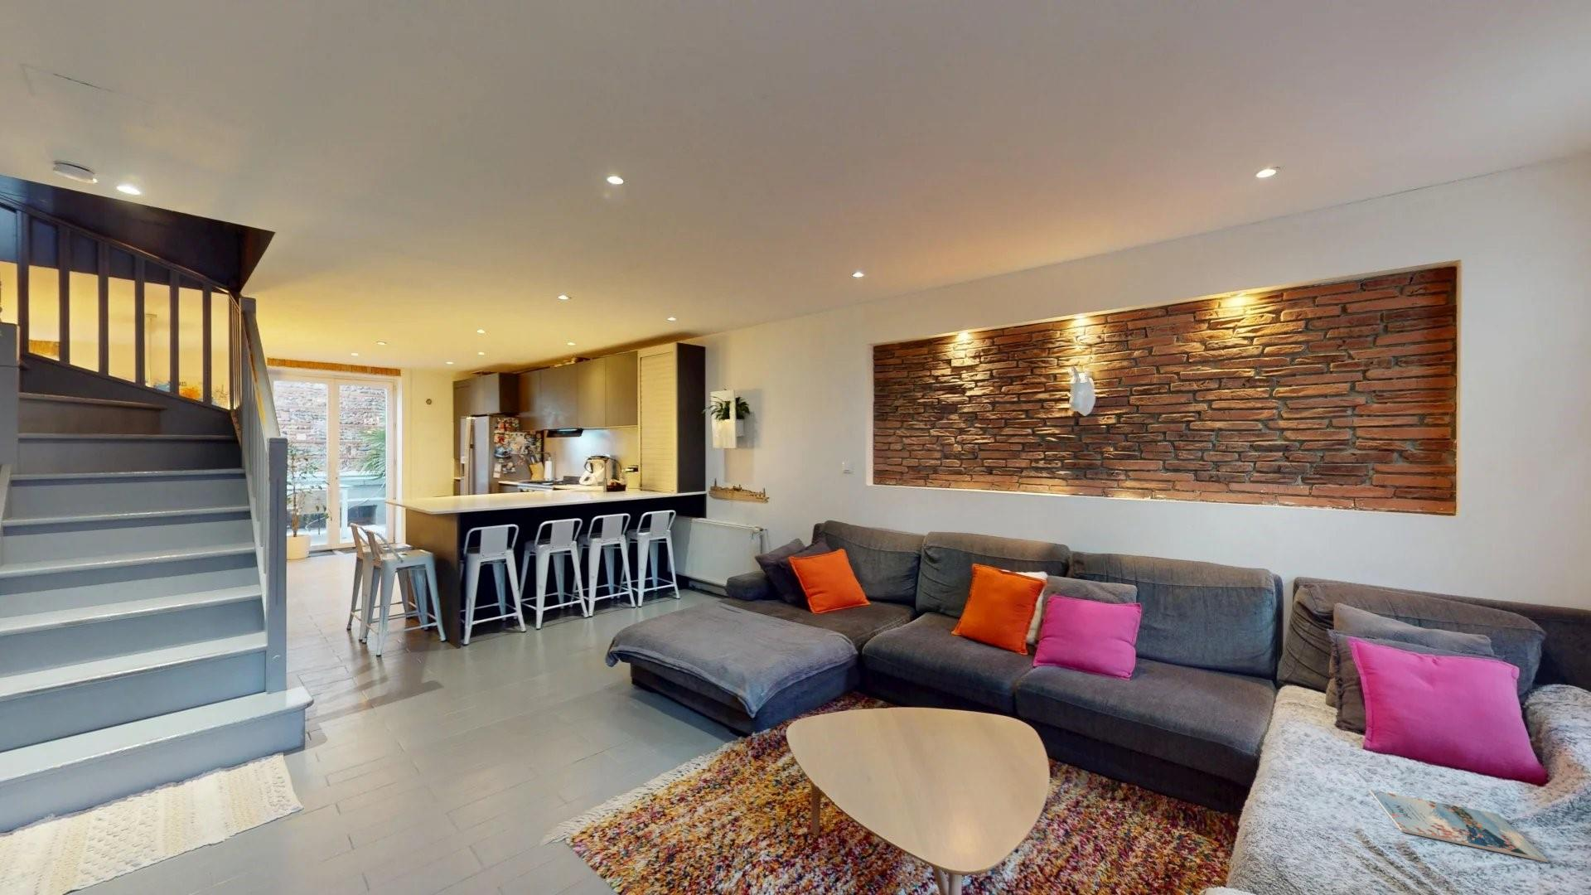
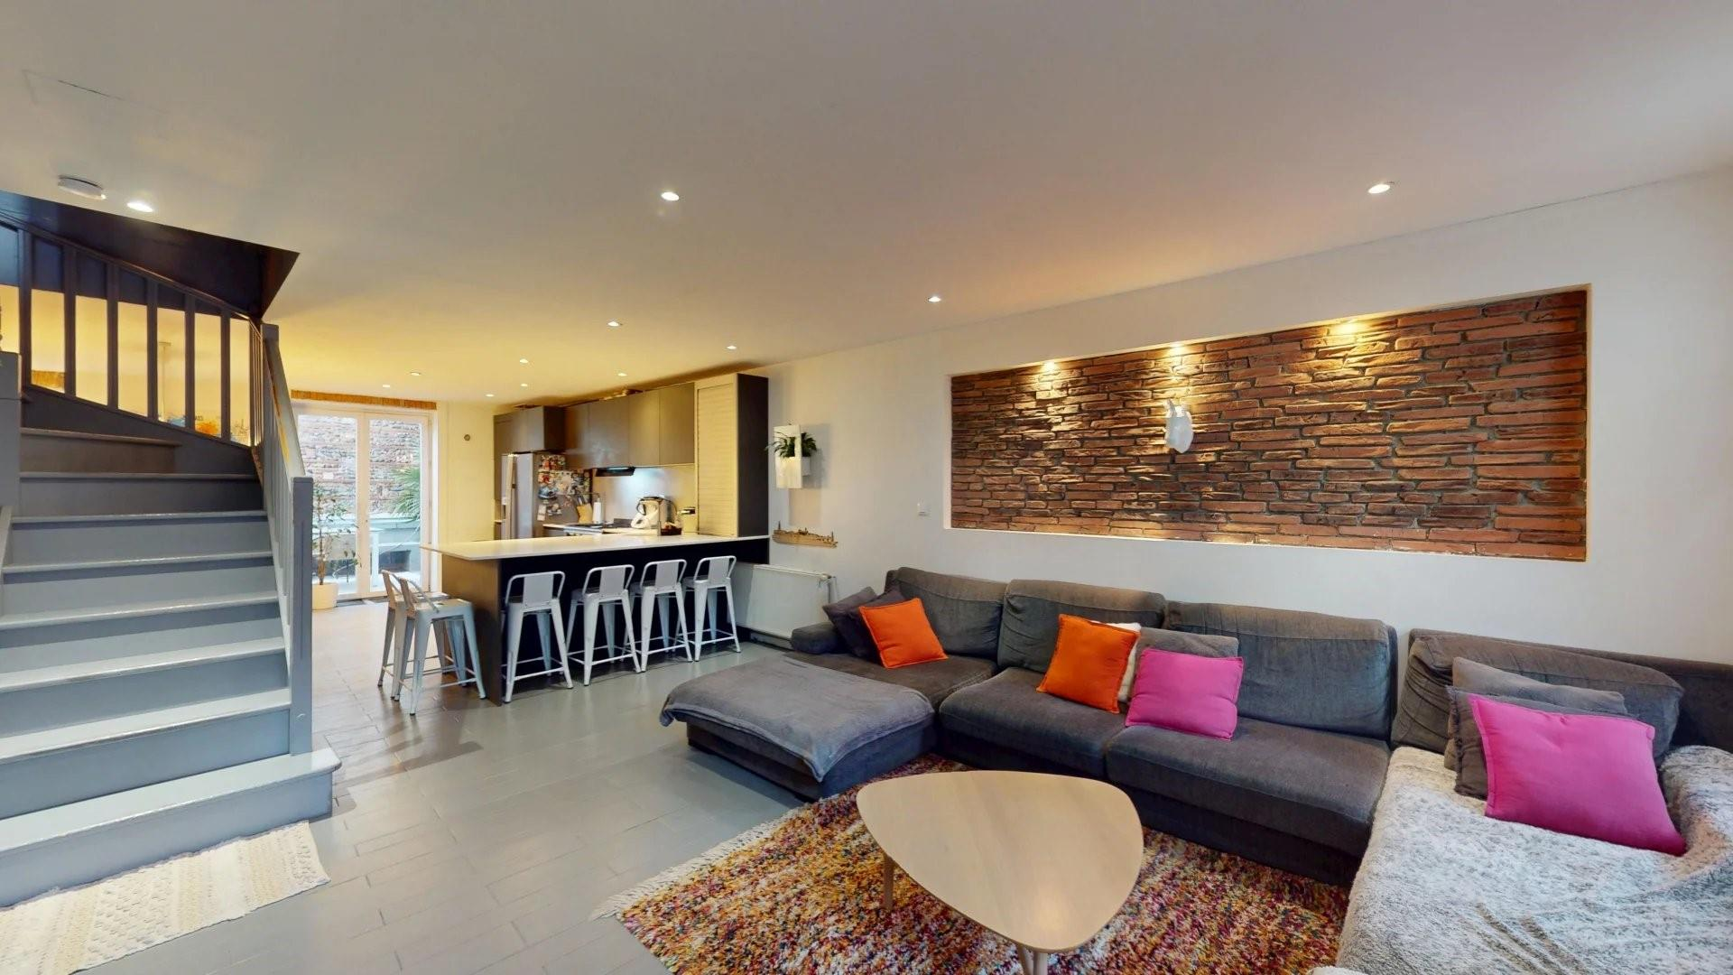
- magazine (1450, 822)
